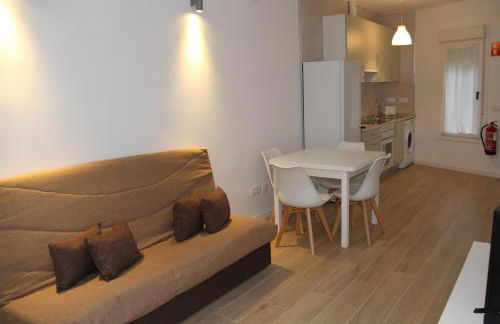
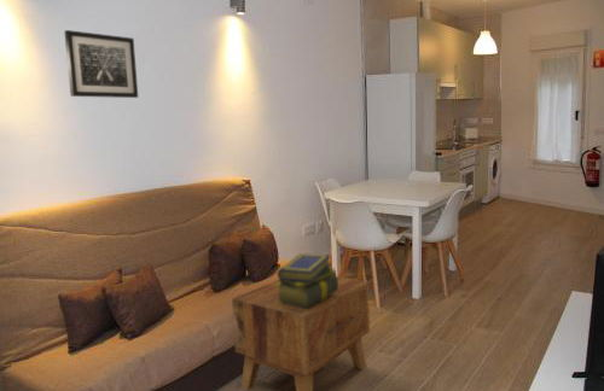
+ side table (306, 334)
+ stack of books (307, 279)
+ wall art (103, 65)
